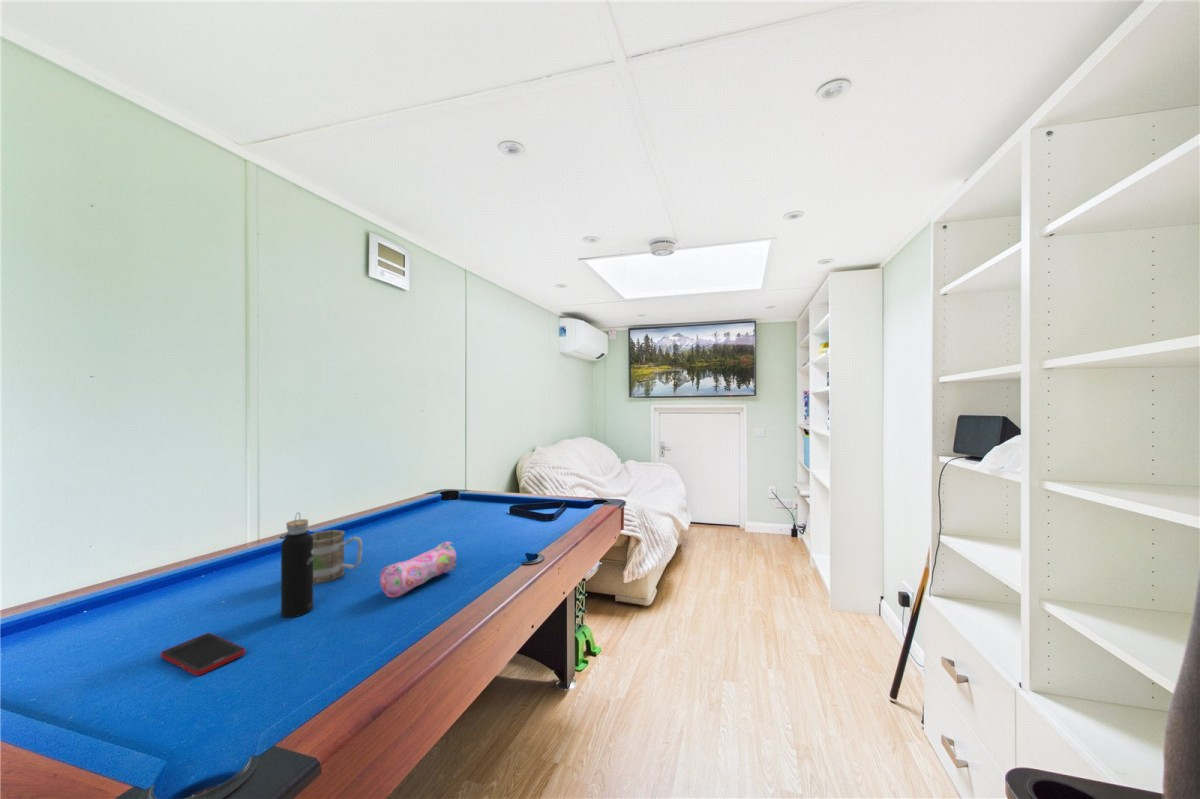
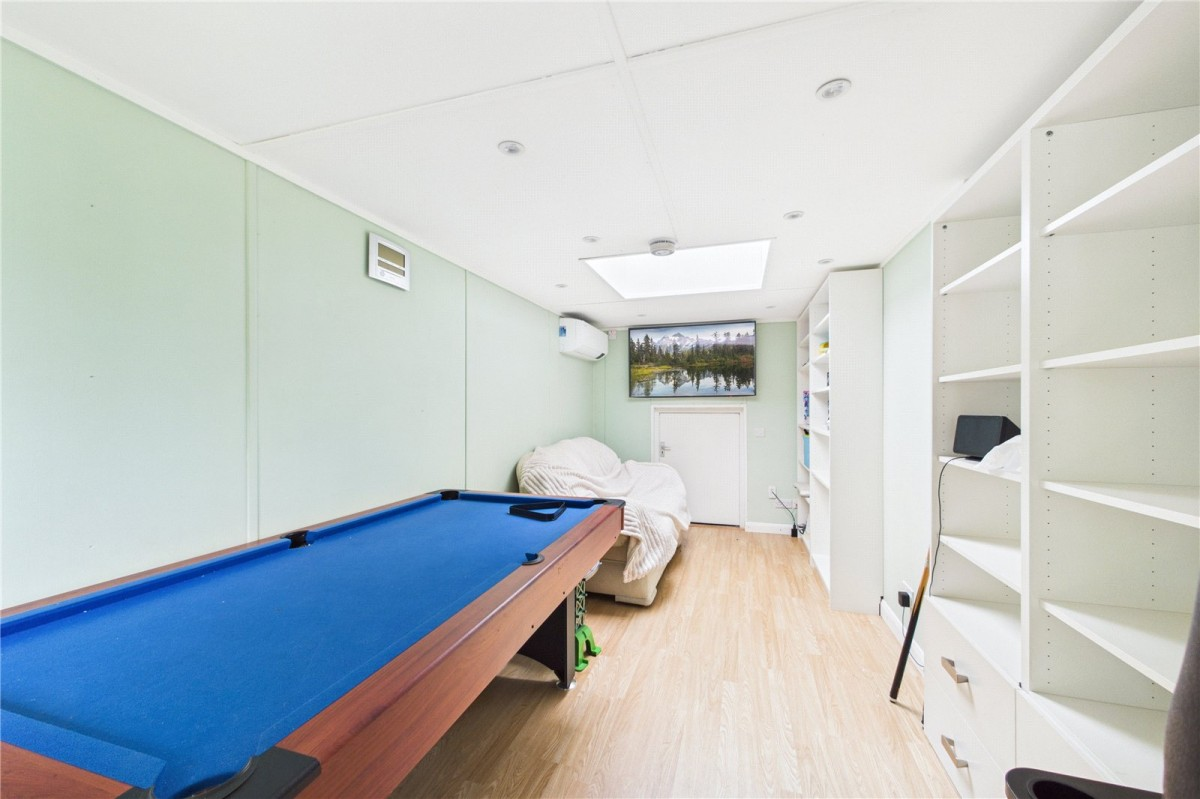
- water bottle (297, 561)
- pencil case (421, 566)
- cell phone (203, 653)
- mug (333, 555)
